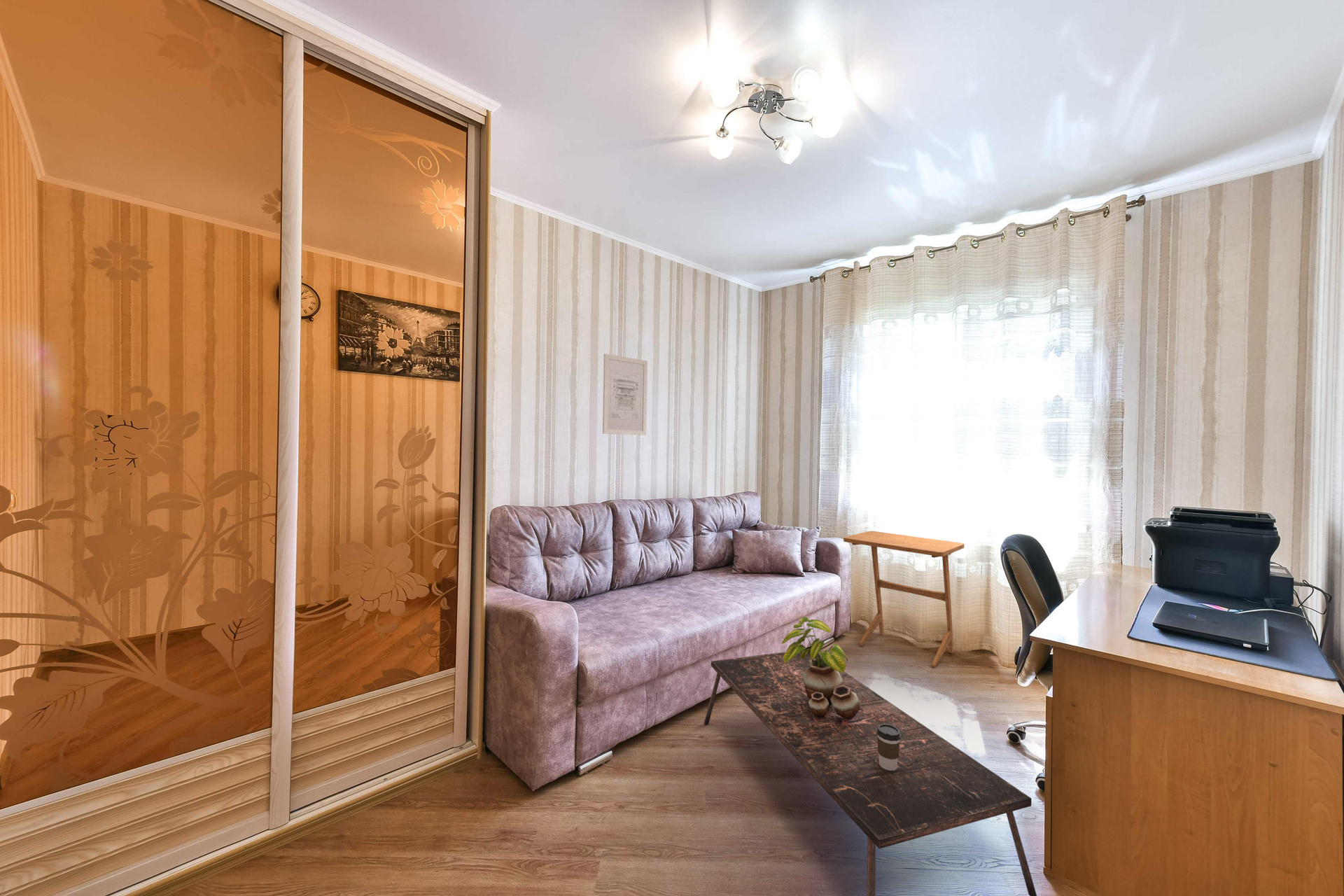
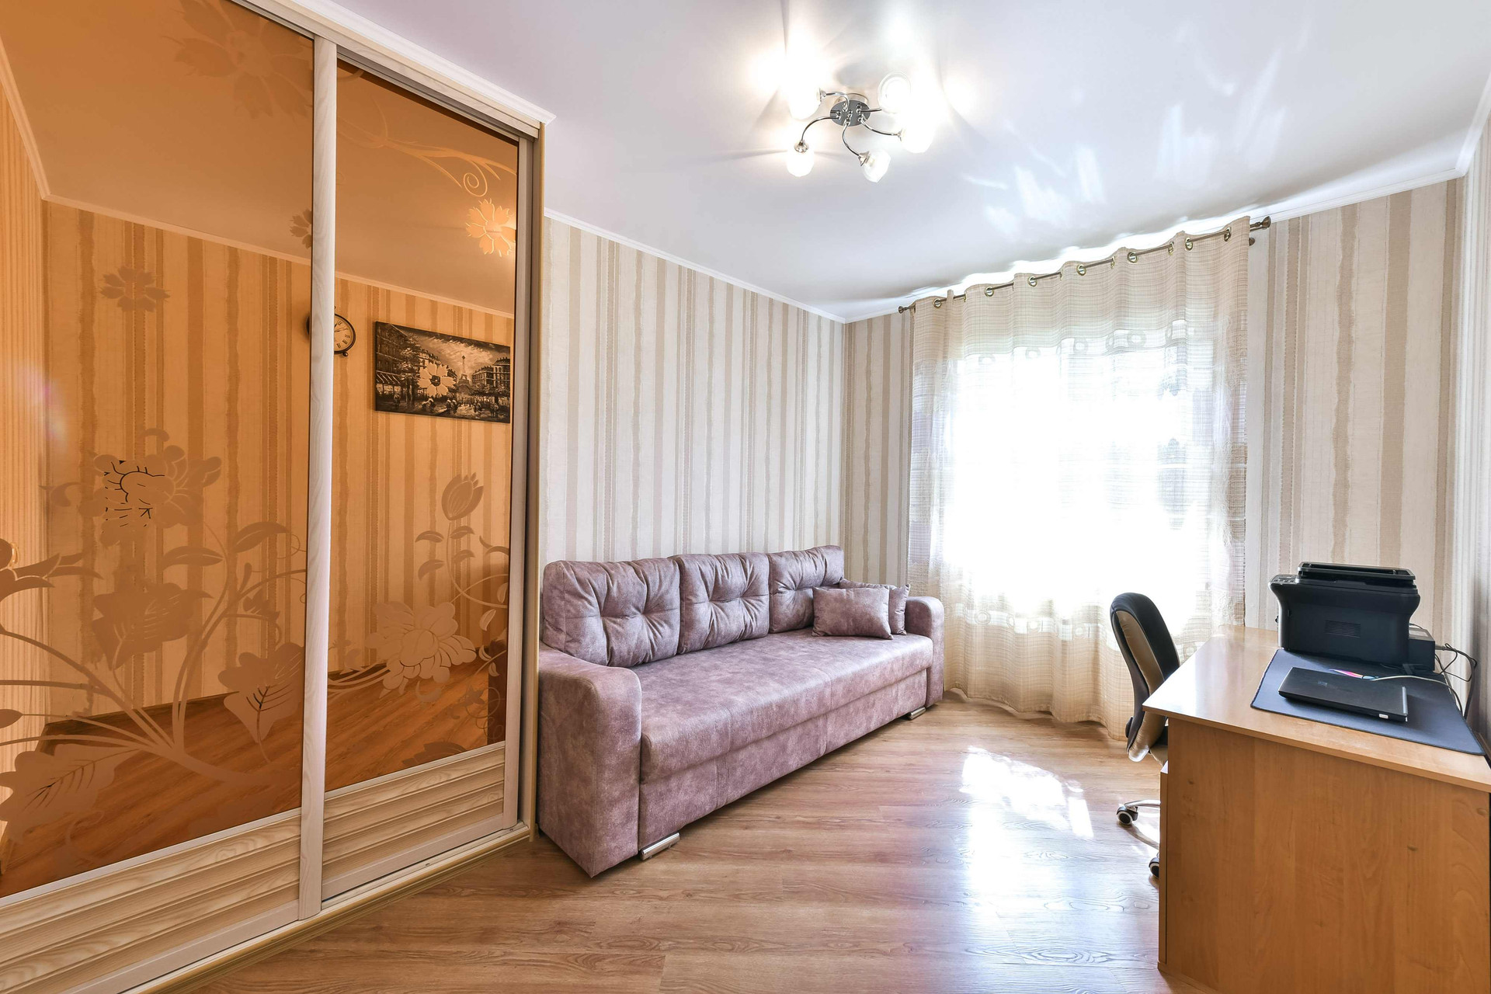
- potted plant (818, 663)
- side table (904, 592)
- coffee table (832, 750)
- coffee cup (888, 746)
- wall art (626, 396)
